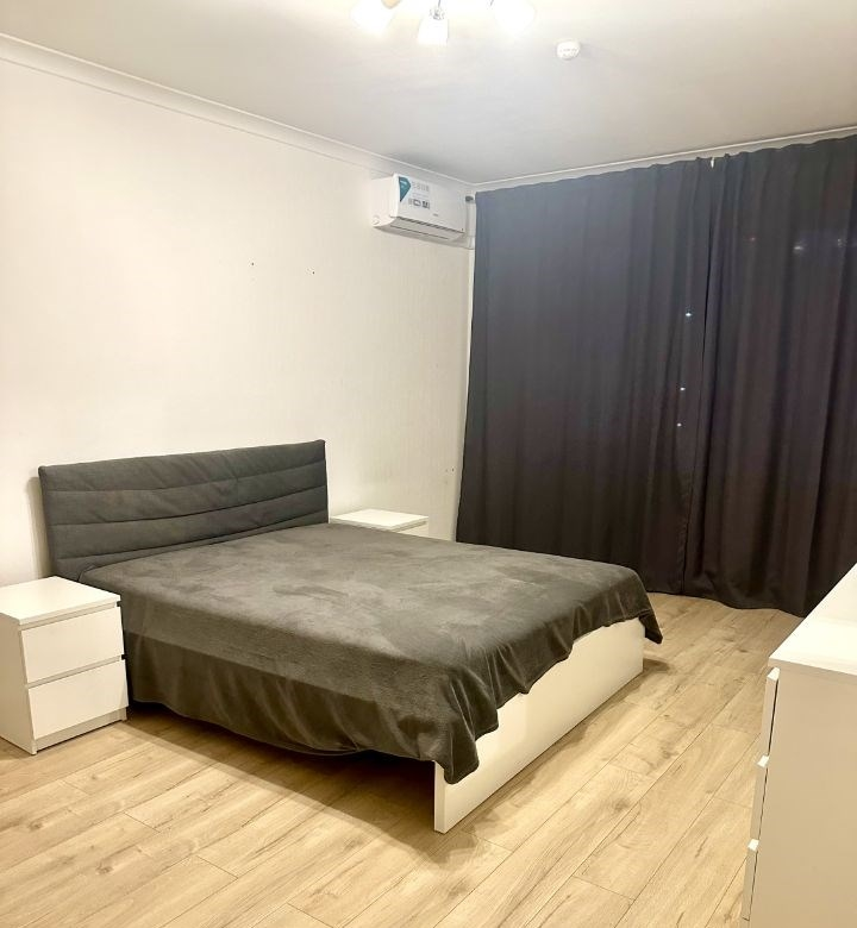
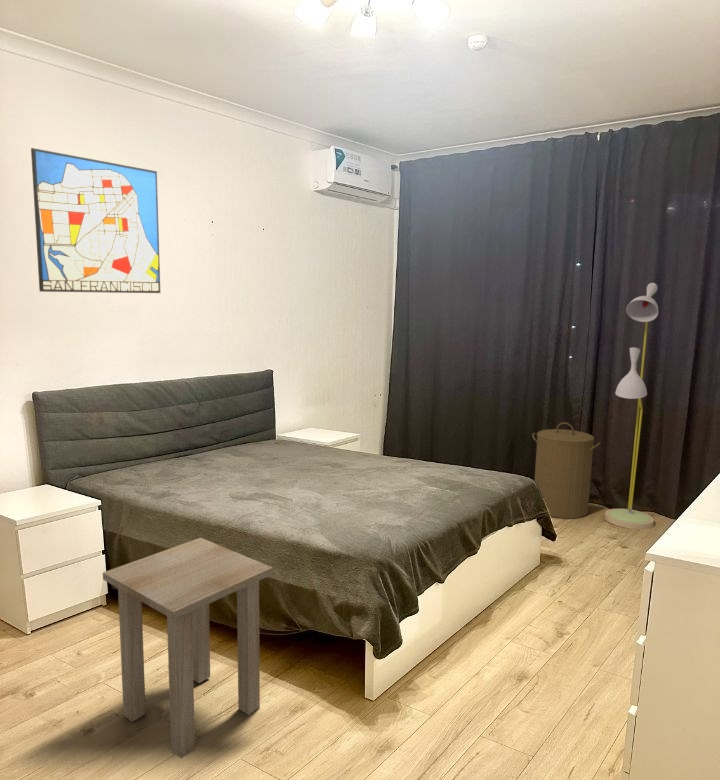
+ side table (190, 642)
+ laundry hamper (563, 466)
+ wall art (101, 227)
+ floor lamp (637, 408)
